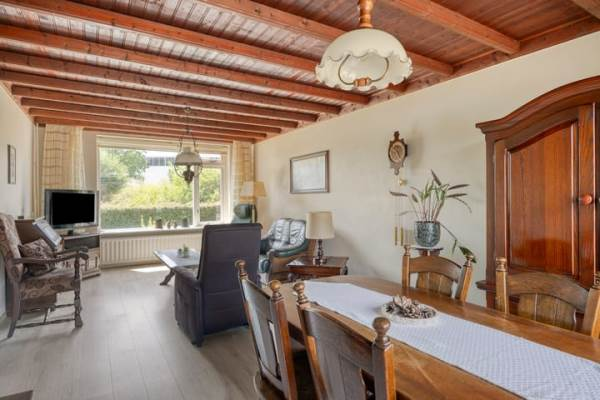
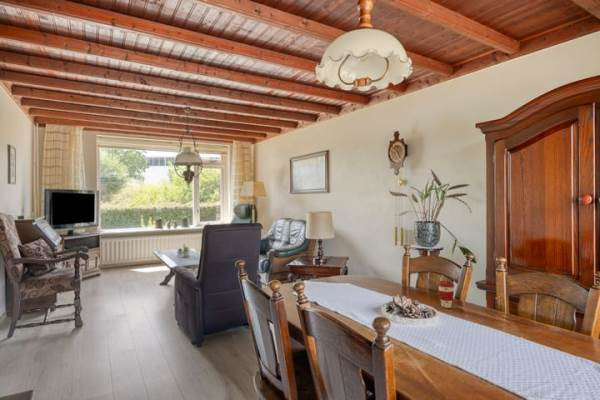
+ coffee cup (446, 294)
